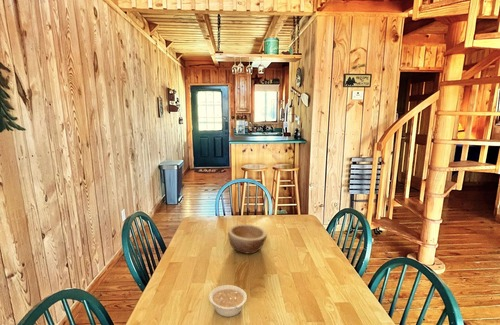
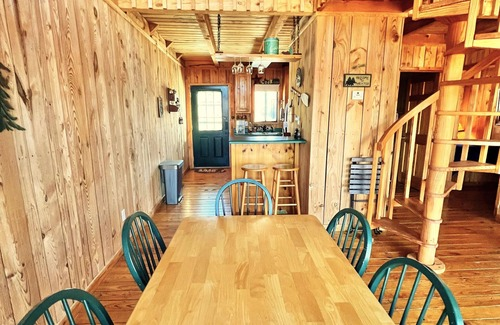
- bowl (247, 239)
- legume (229, 301)
